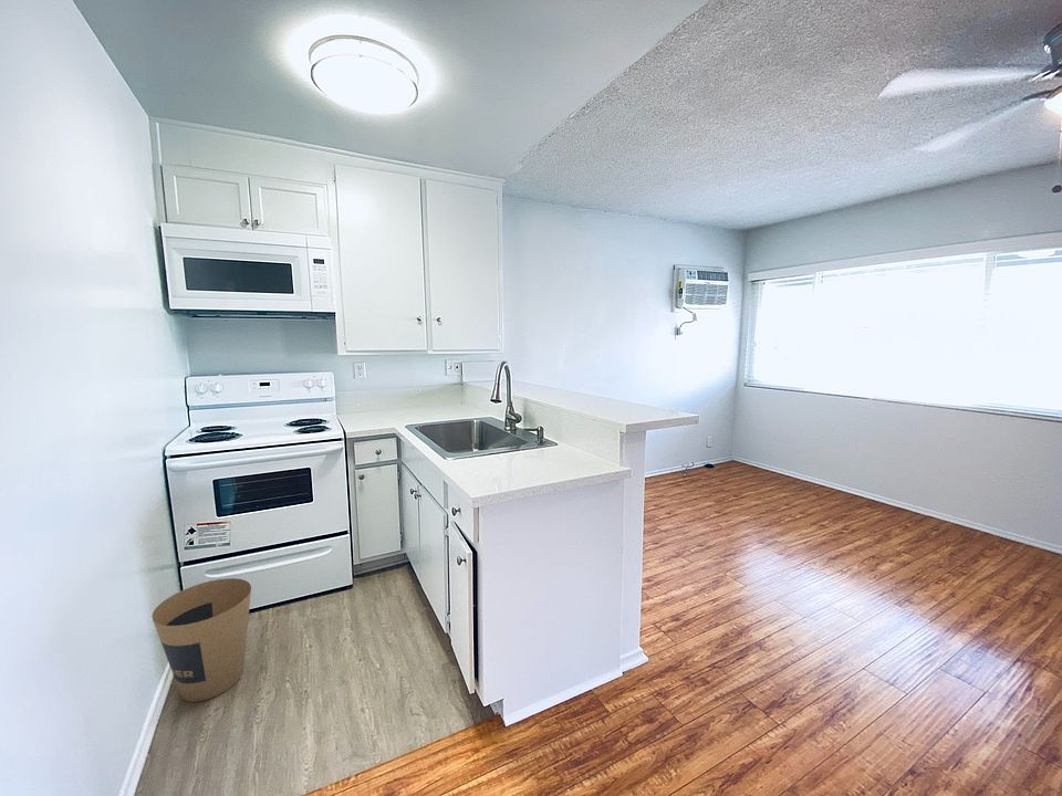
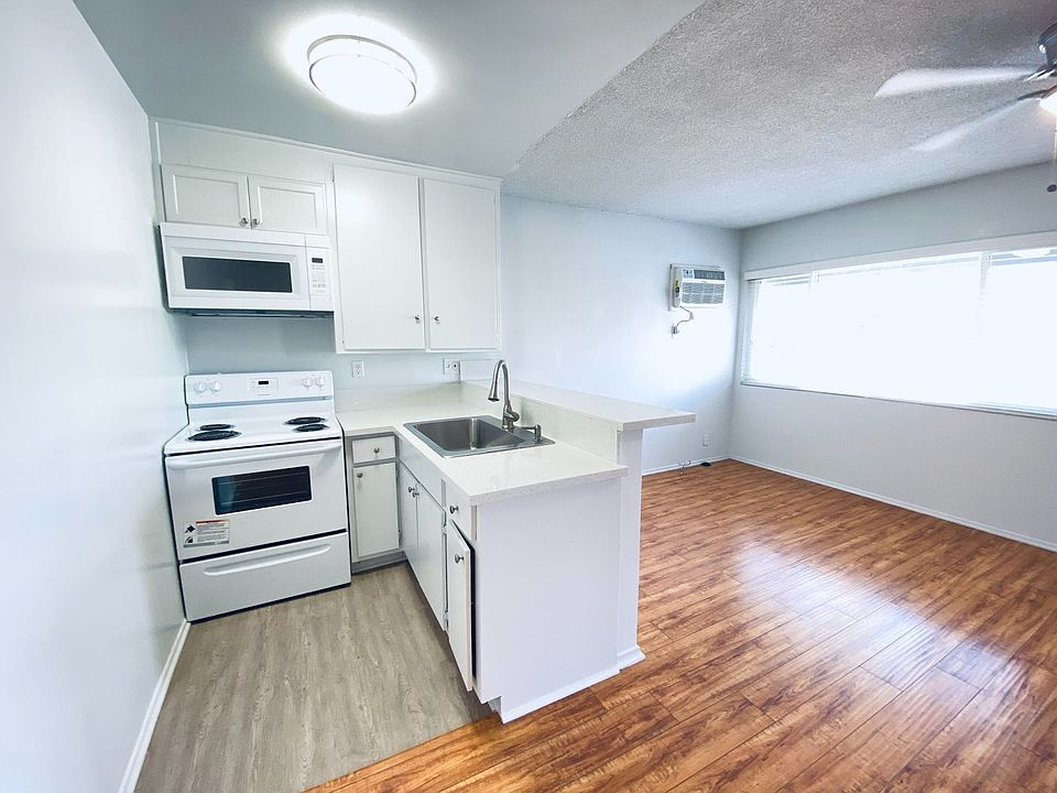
- trash can (208, 640)
